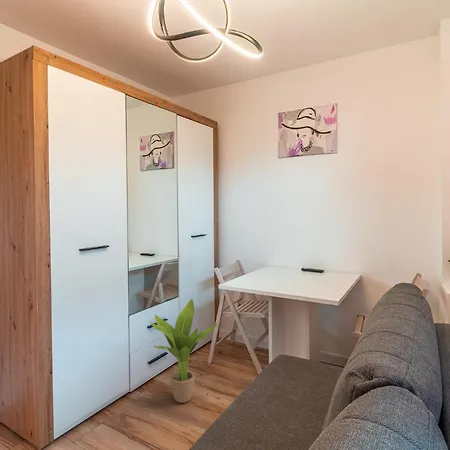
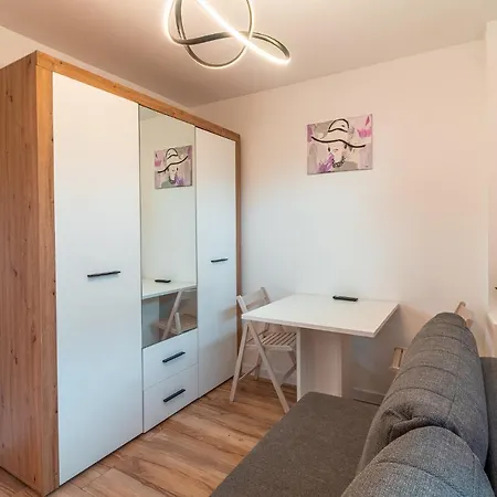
- potted plant (175, 352)
